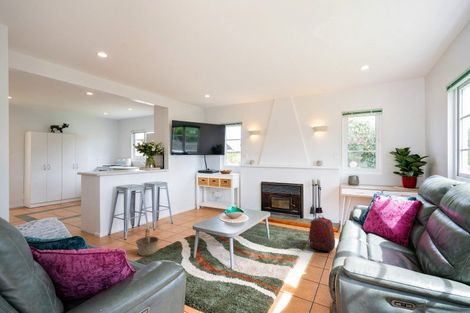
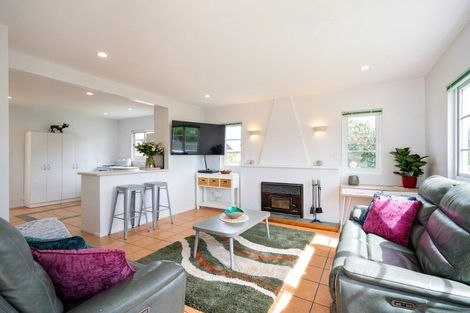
- backpack (321, 231)
- basket (147, 241)
